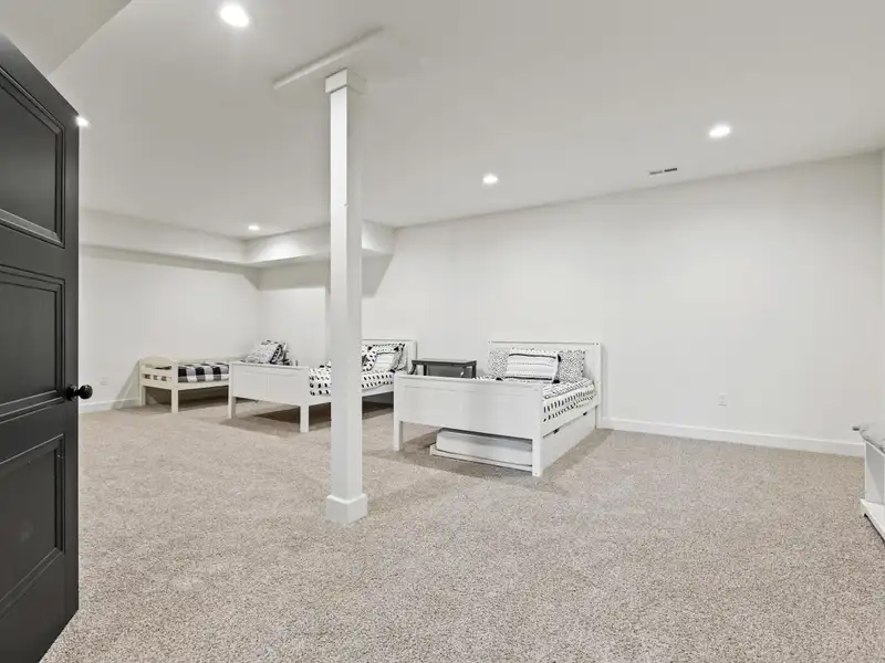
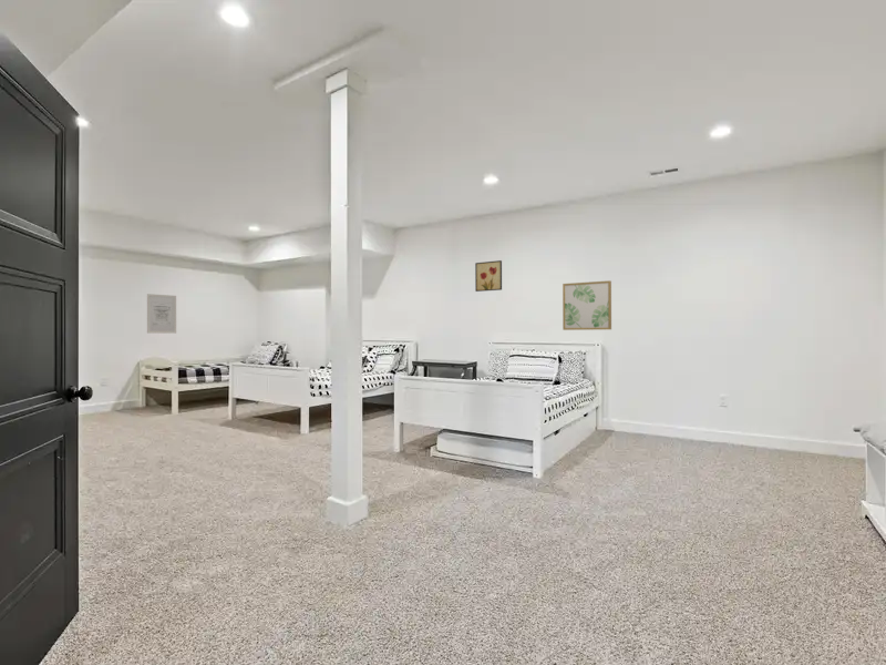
+ wall art (488, 276)
+ wall art (586, 306)
+ wall art (162, 314)
